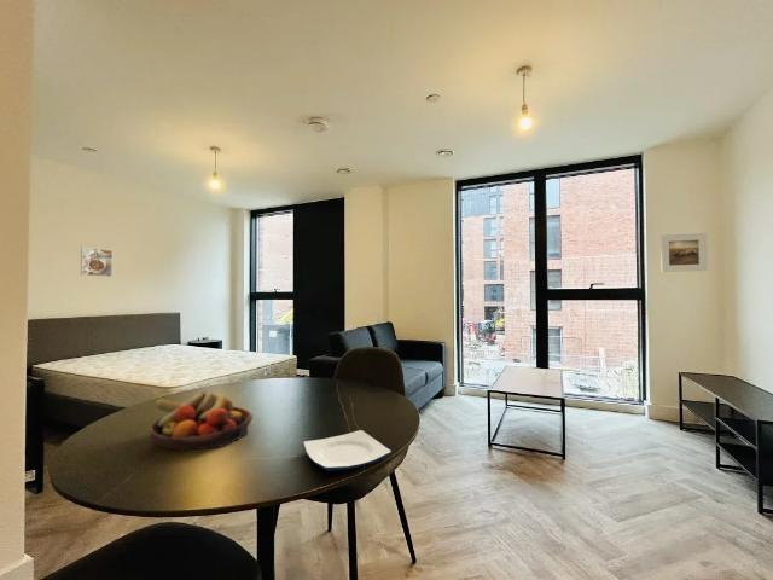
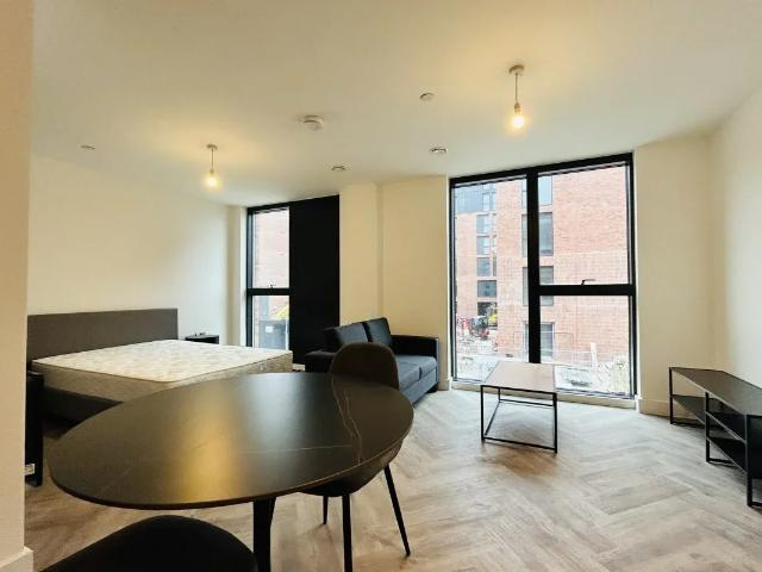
- fruit bowl (202, 416)
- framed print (682, 253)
- plate (345, 451)
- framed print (97, 262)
